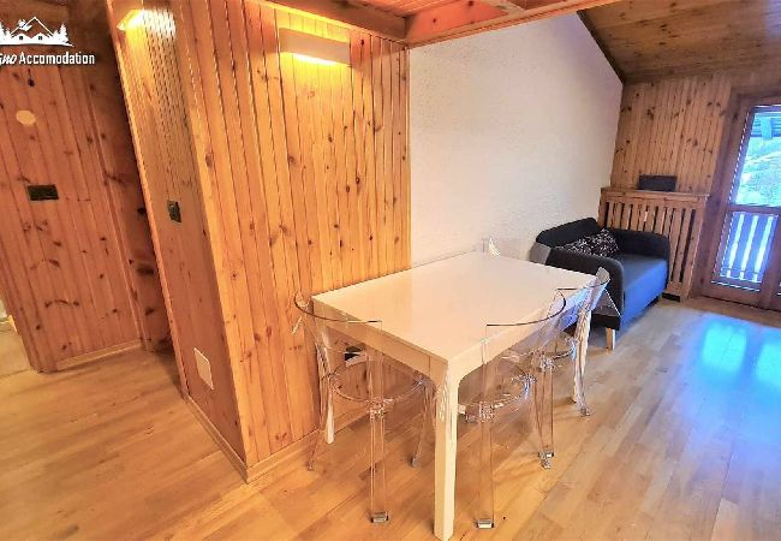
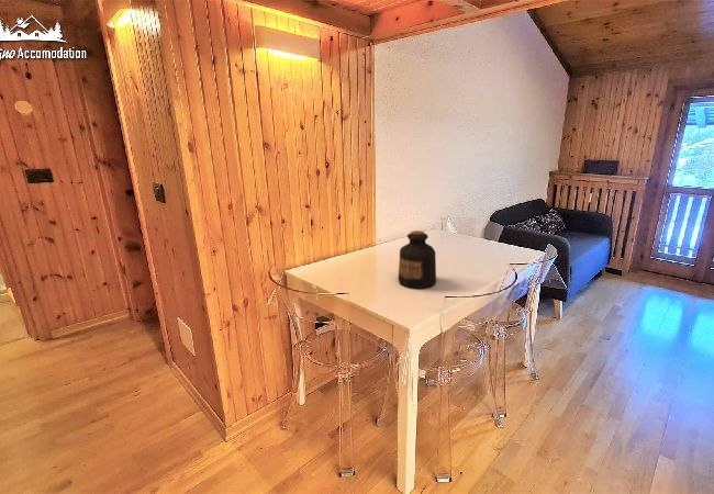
+ bottle (416, 257)
